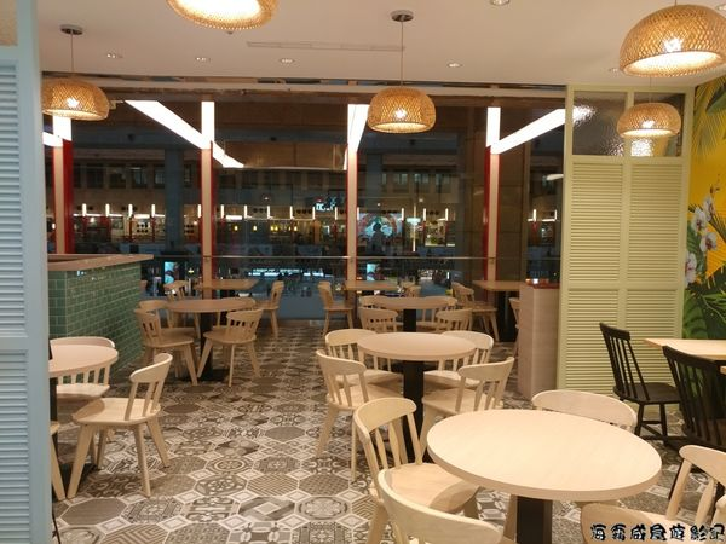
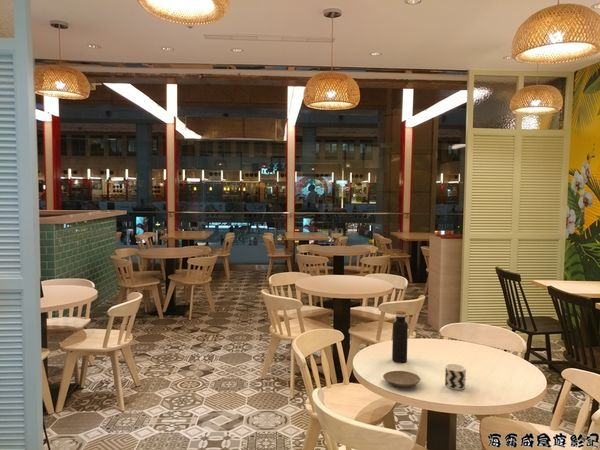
+ water bottle (400, 336)
+ cup (456, 375)
+ plate (401, 380)
